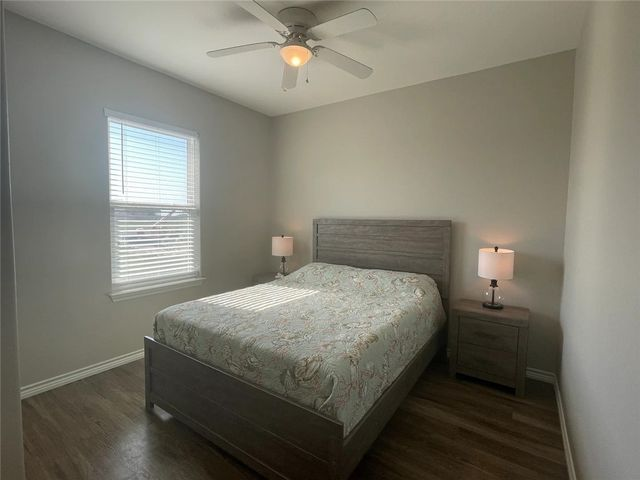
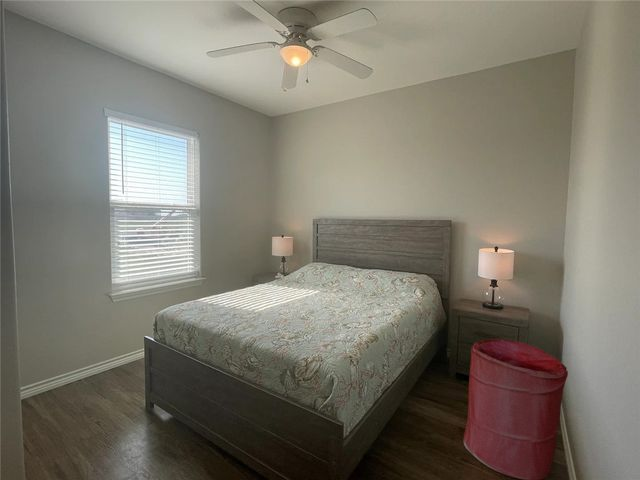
+ laundry hamper (512, 401)
